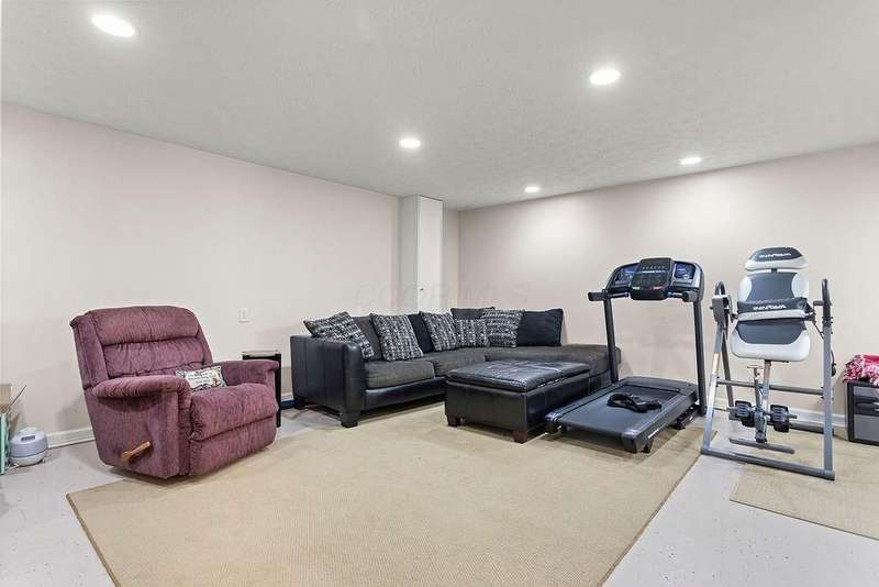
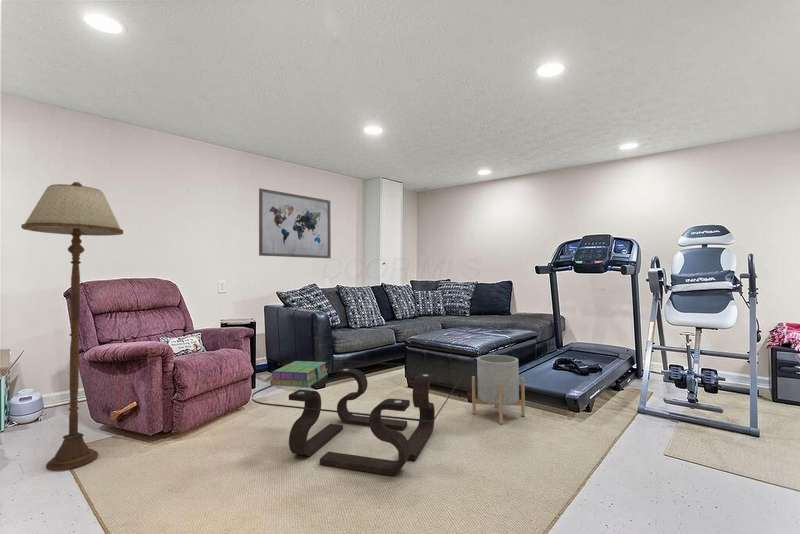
+ wall art (297, 226)
+ coffee table (368, 414)
+ planter (498, 386)
+ stack of books (300, 372)
+ floor lamp (74, 320)
